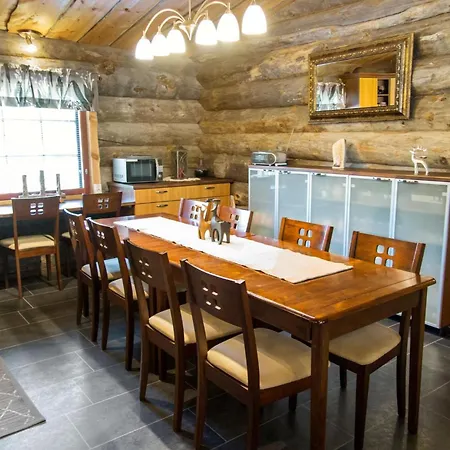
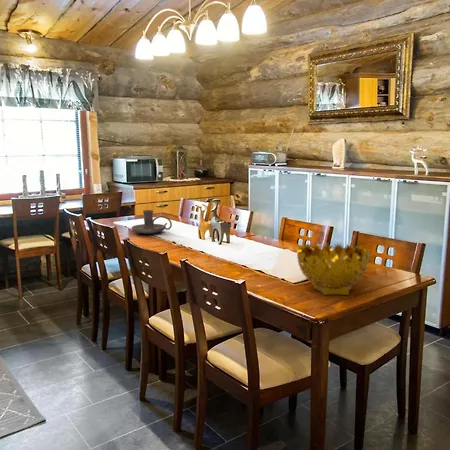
+ decorative bowl (332, 268)
+ candle holder (152, 221)
